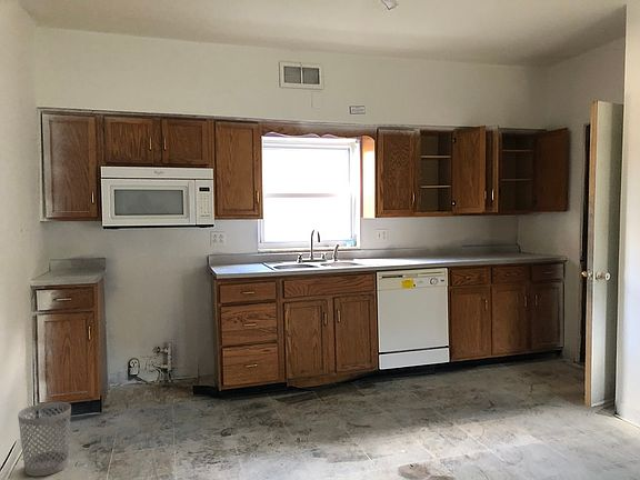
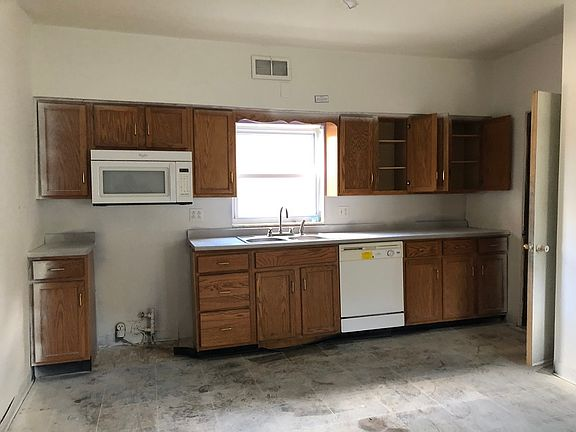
- wastebasket (46, 438)
